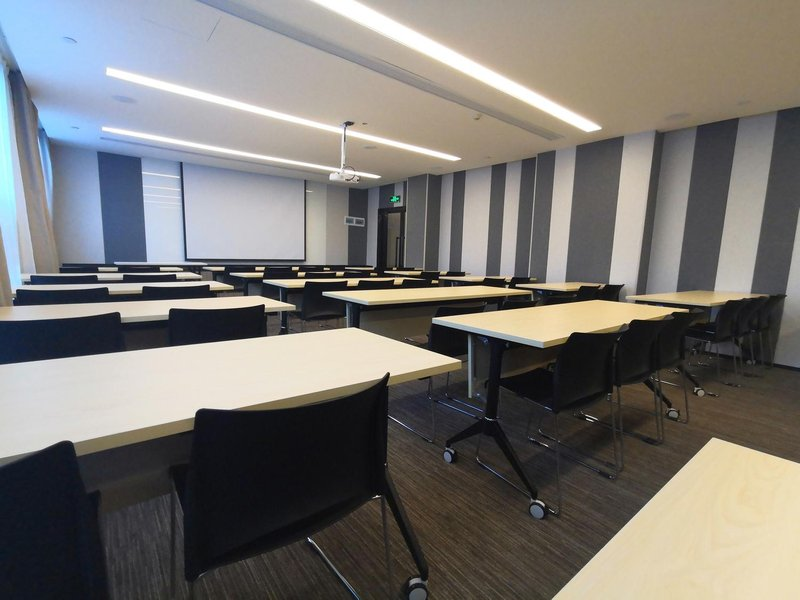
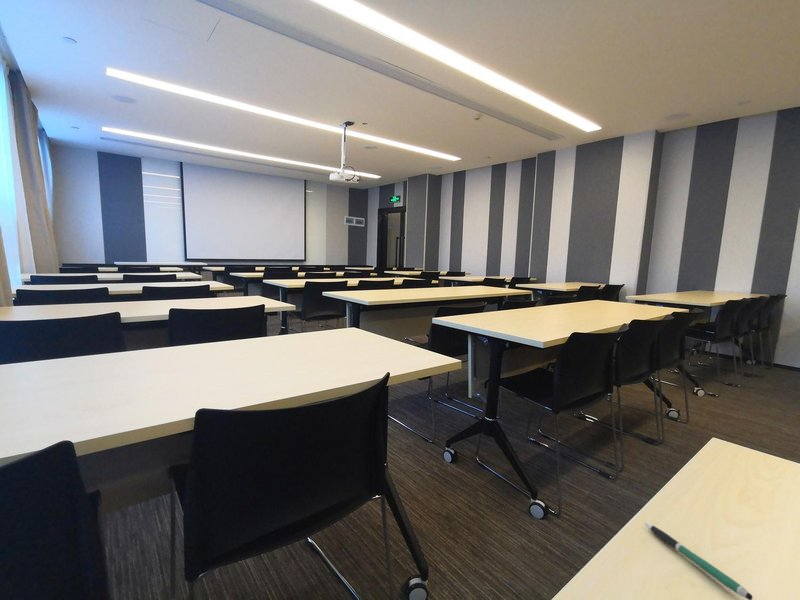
+ pen (691, 555)
